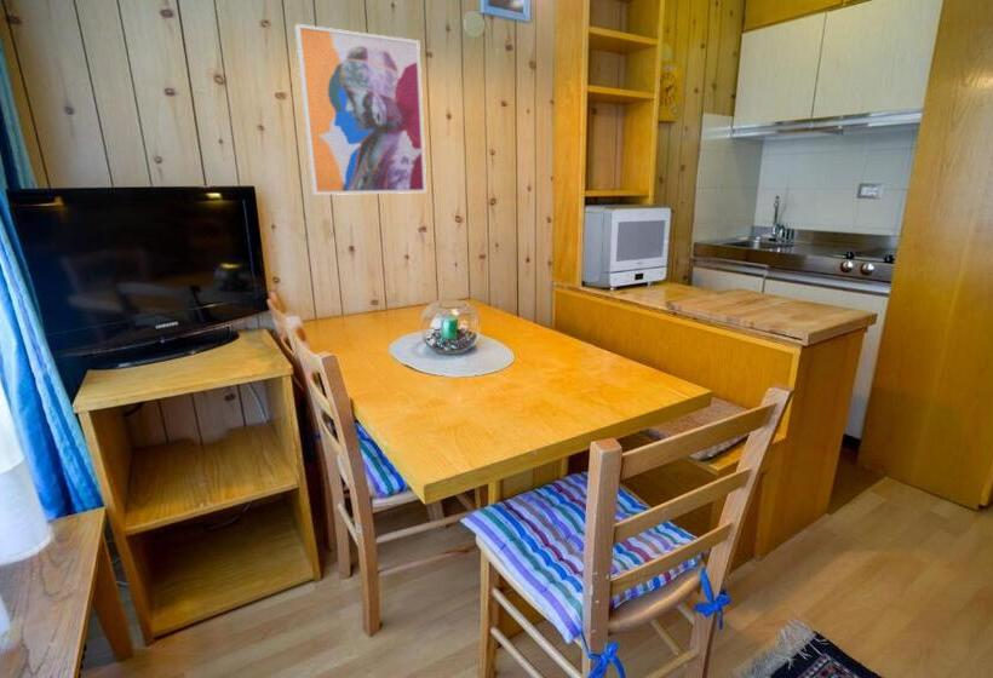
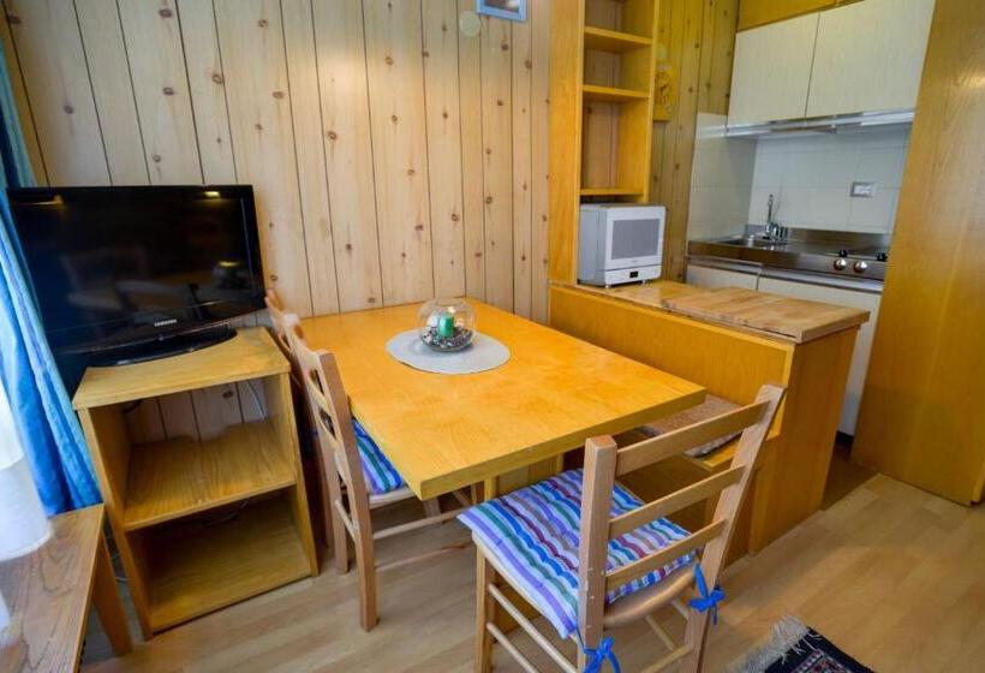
- wall art (366, 116)
